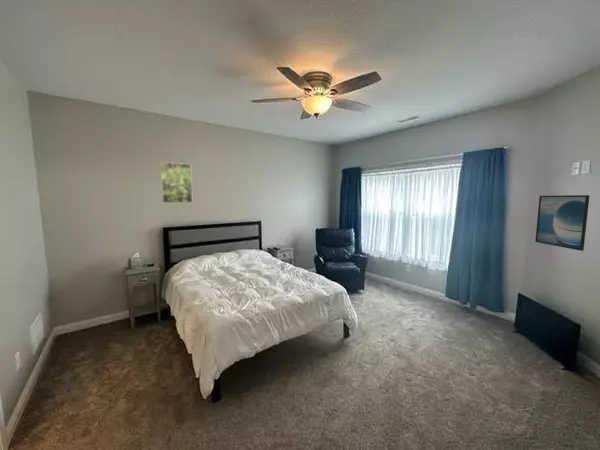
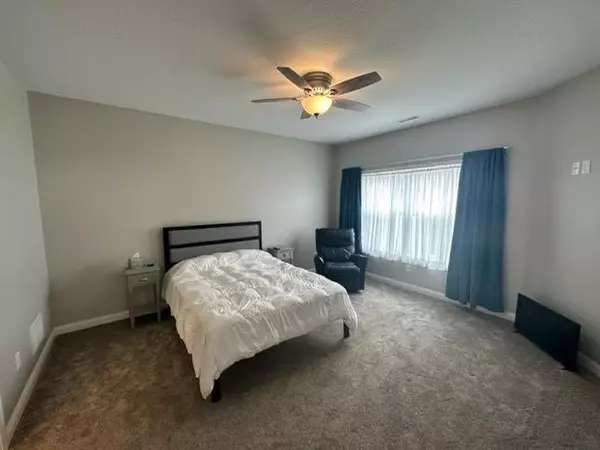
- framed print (177, 183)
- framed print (559, 220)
